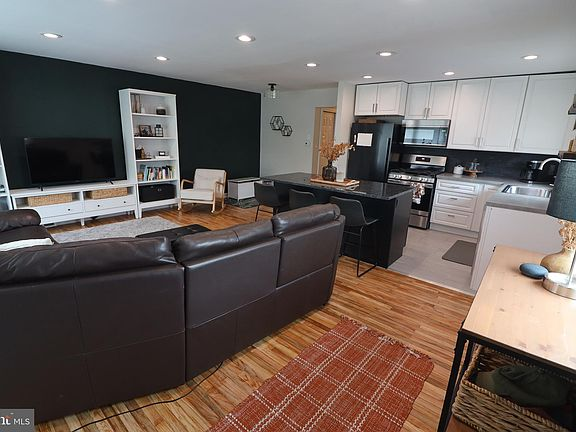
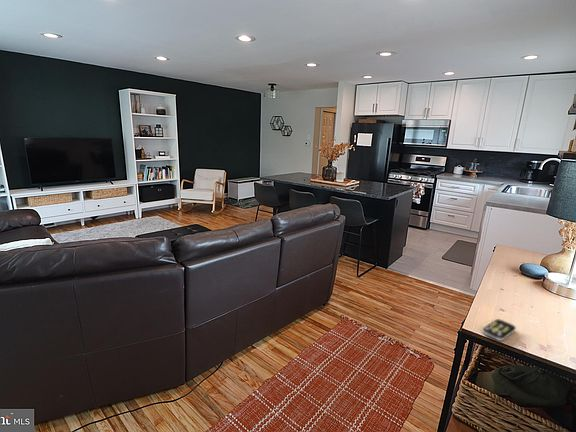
+ remote control (499, 329)
